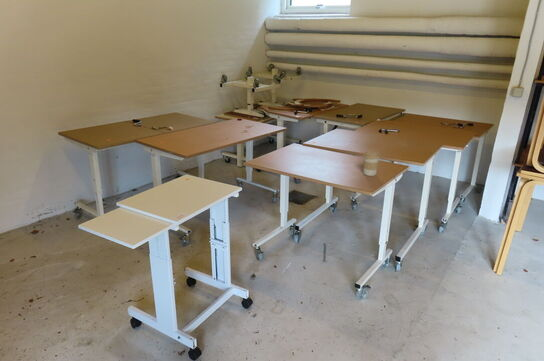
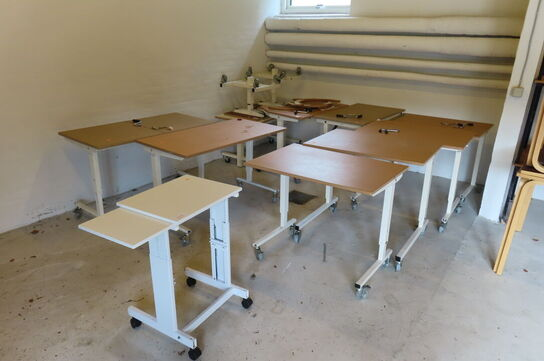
- coffee cup (370, 162)
